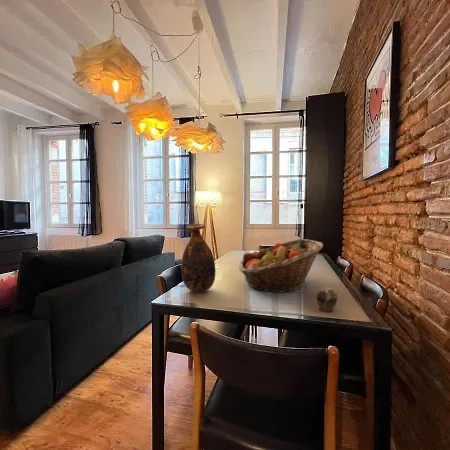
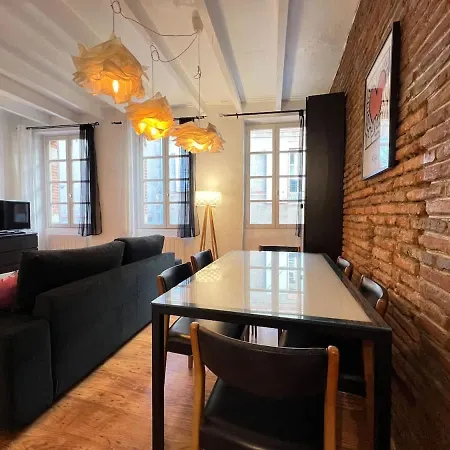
- vase (198, 257)
- decorative egg (326, 298)
- fruit basket (278, 261)
